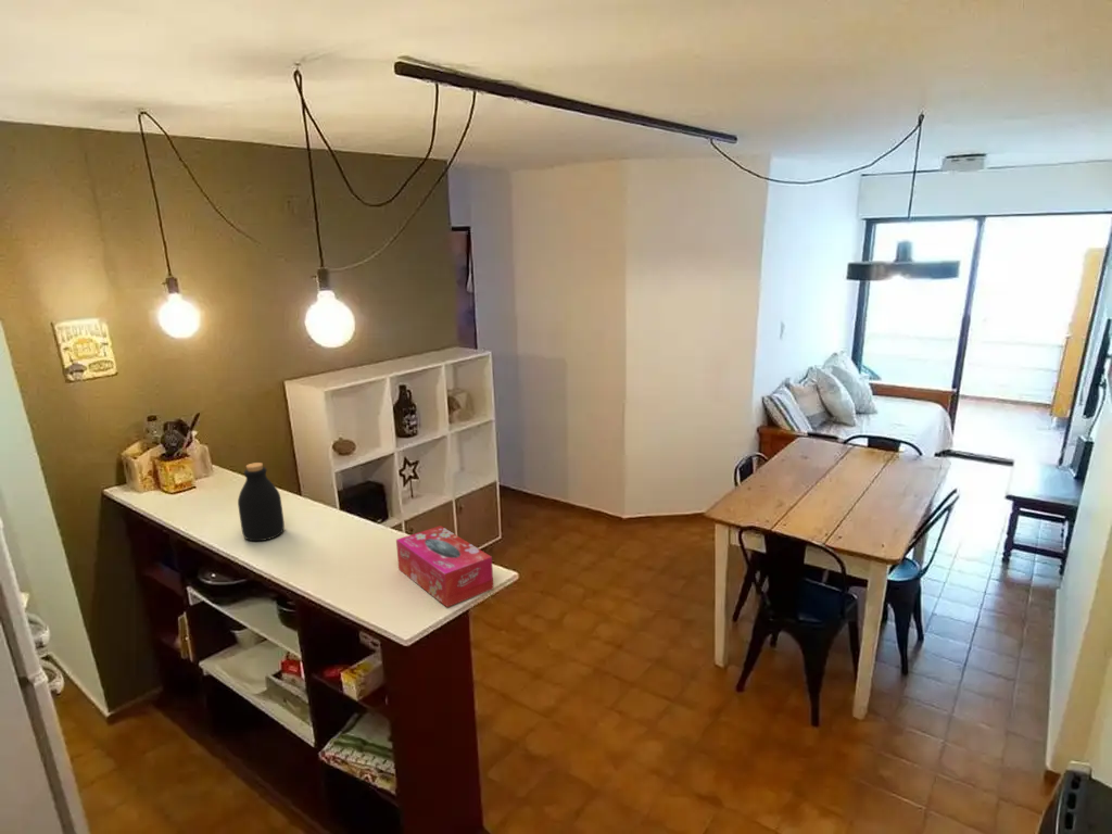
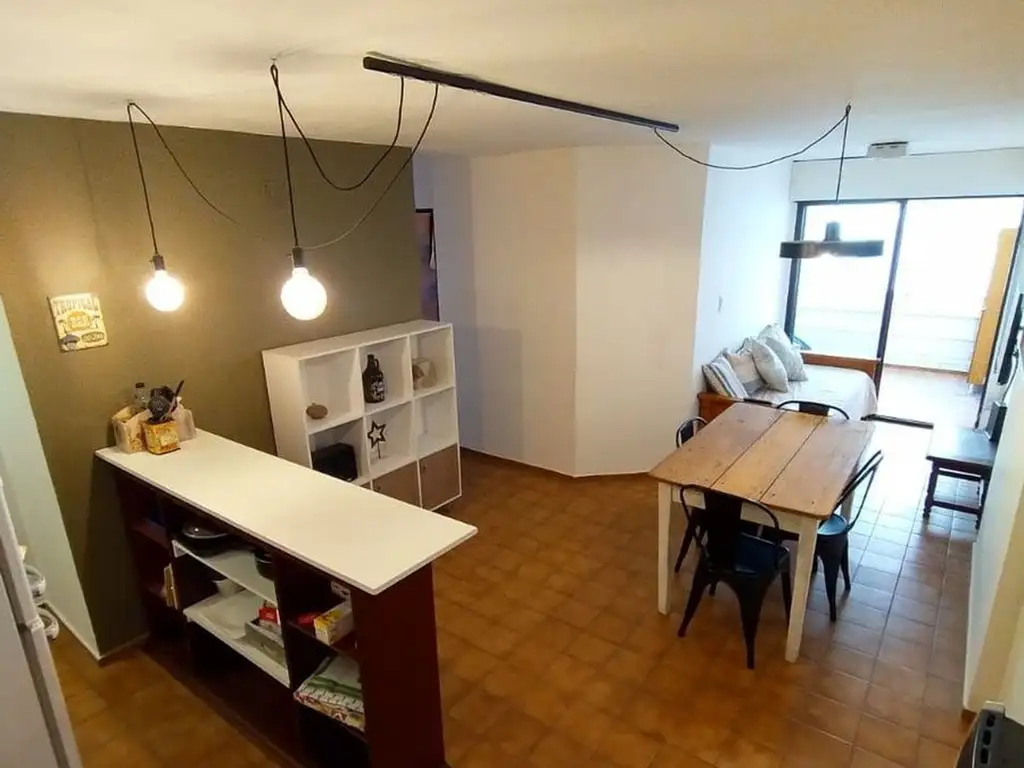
- bottle (258, 500)
- tissue box (443, 563)
